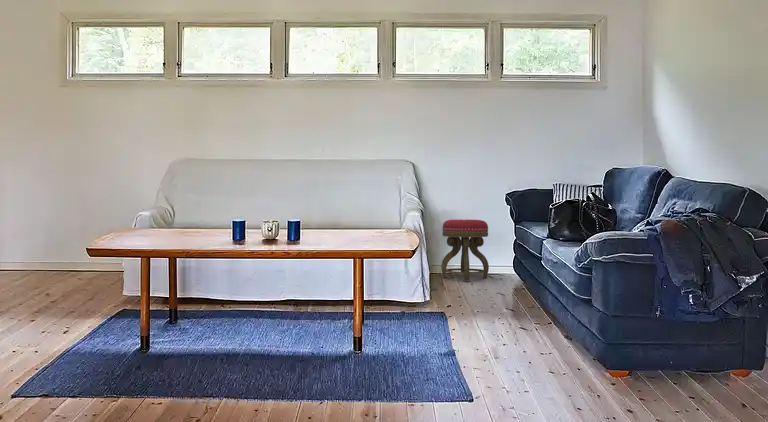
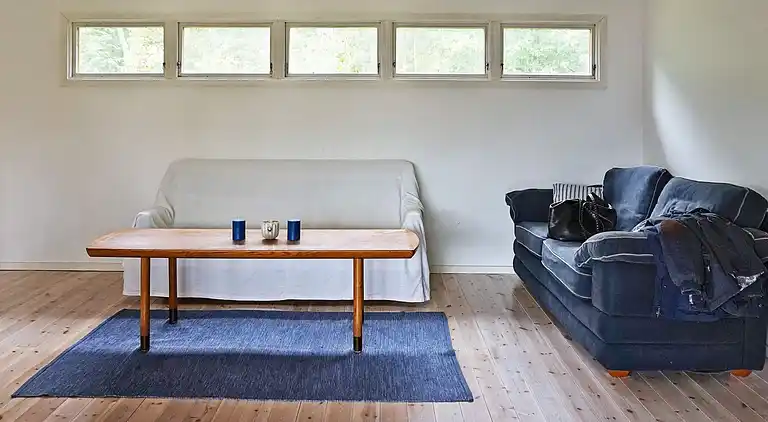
- stool (465, 248)
